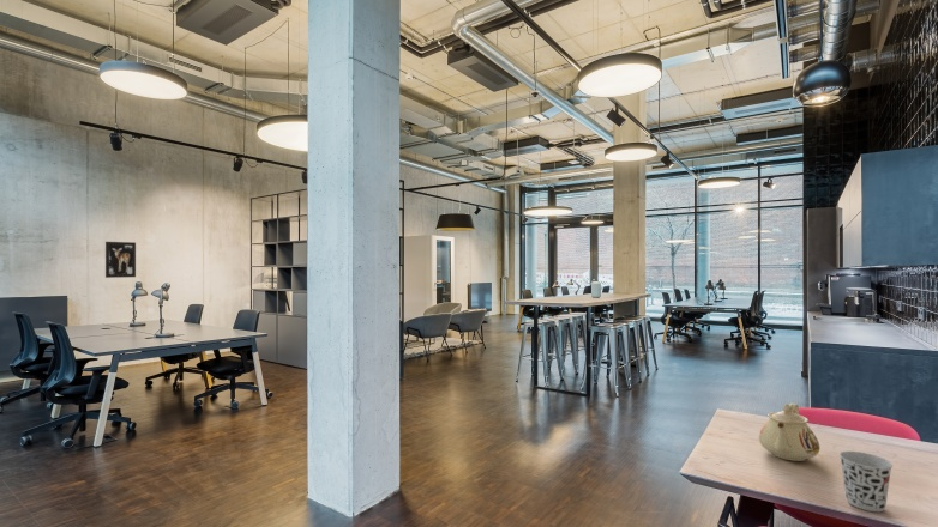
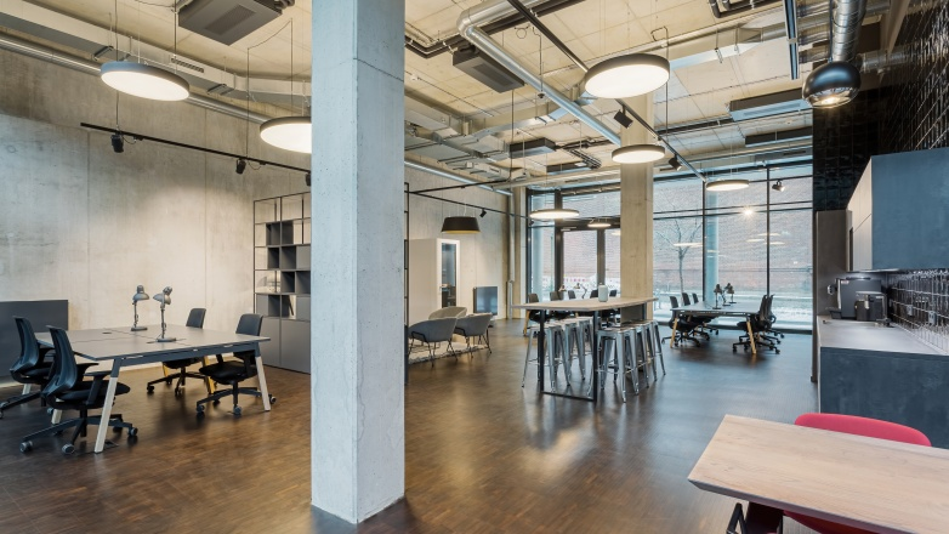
- wall art (120, 259)
- teapot (788, 429)
- cup (865, 481)
